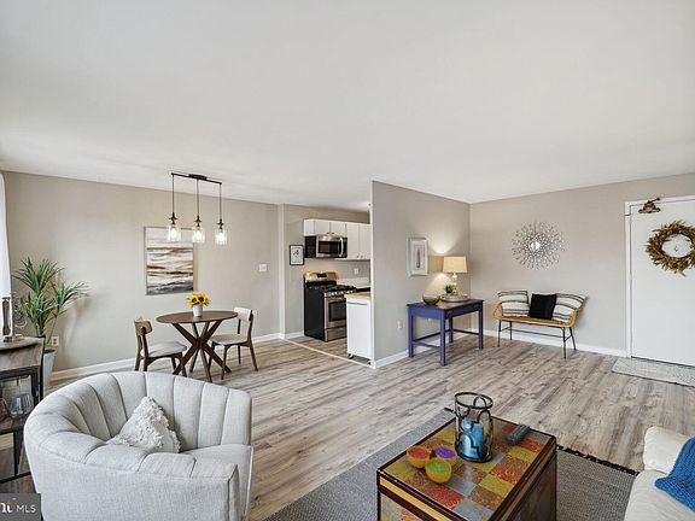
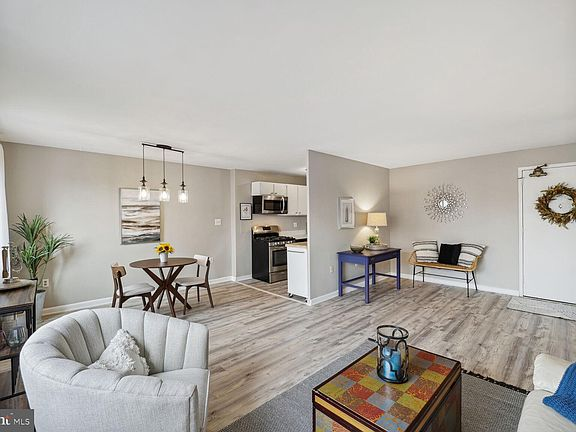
- decorative bowl (430, 457)
- remote control (518, 433)
